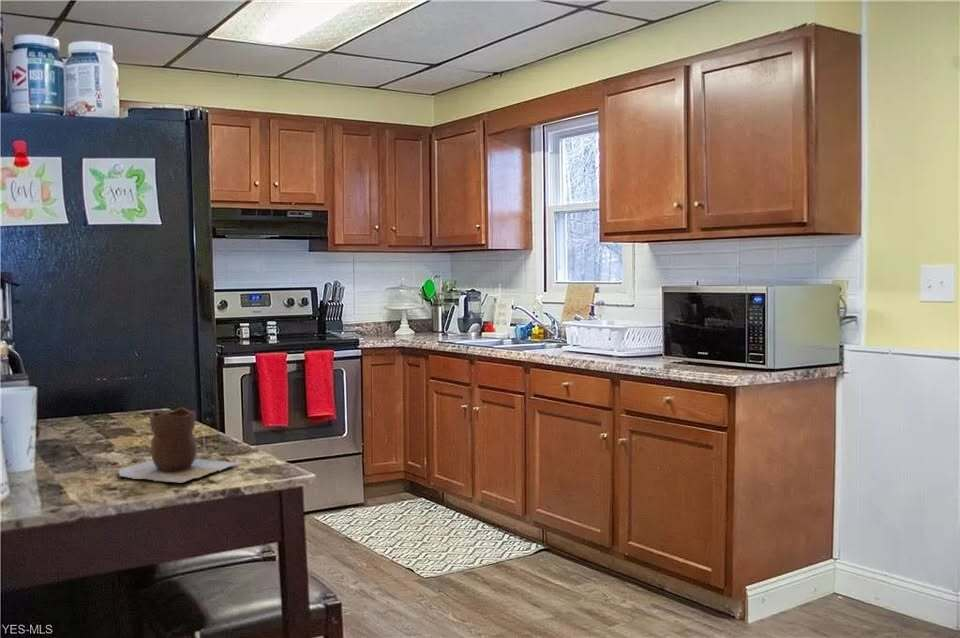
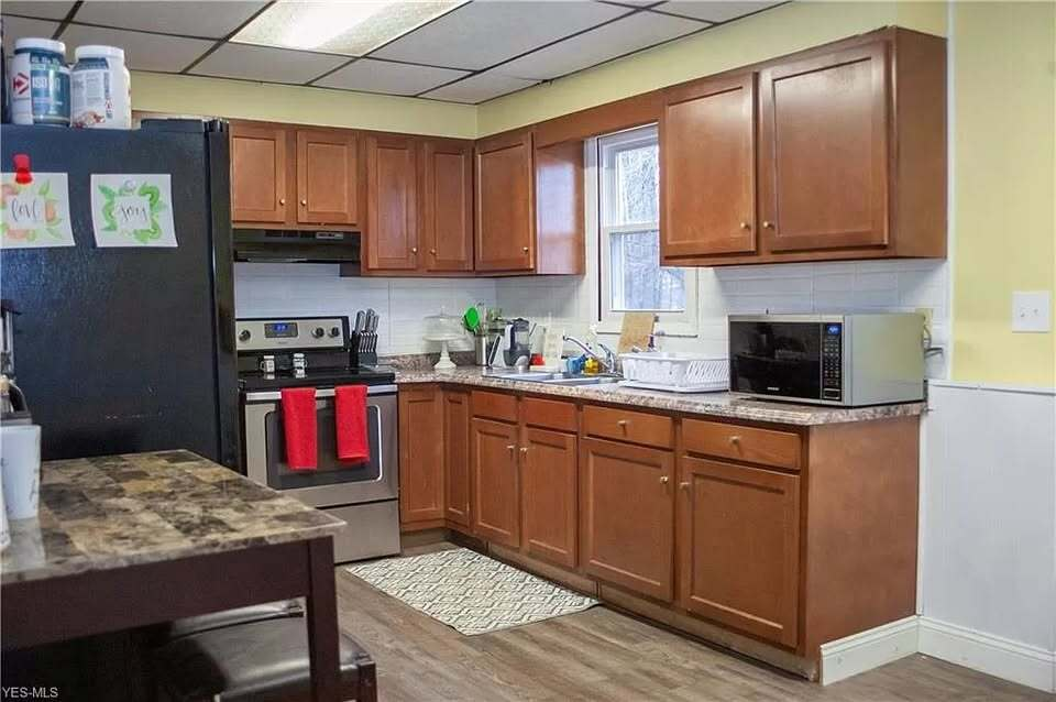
- vase (173, 441)
